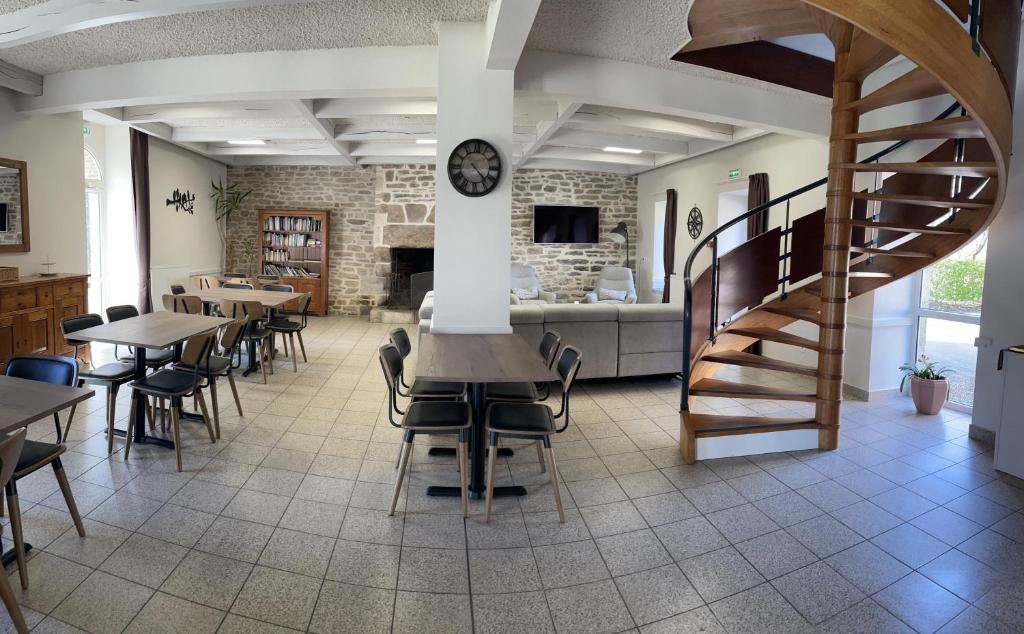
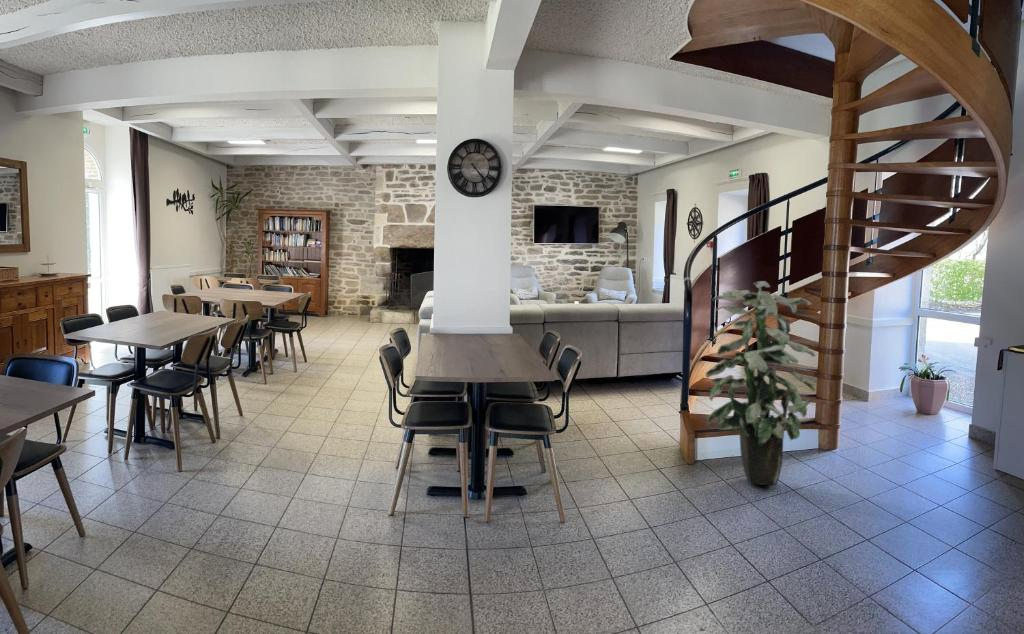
+ indoor plant (757, 381)
